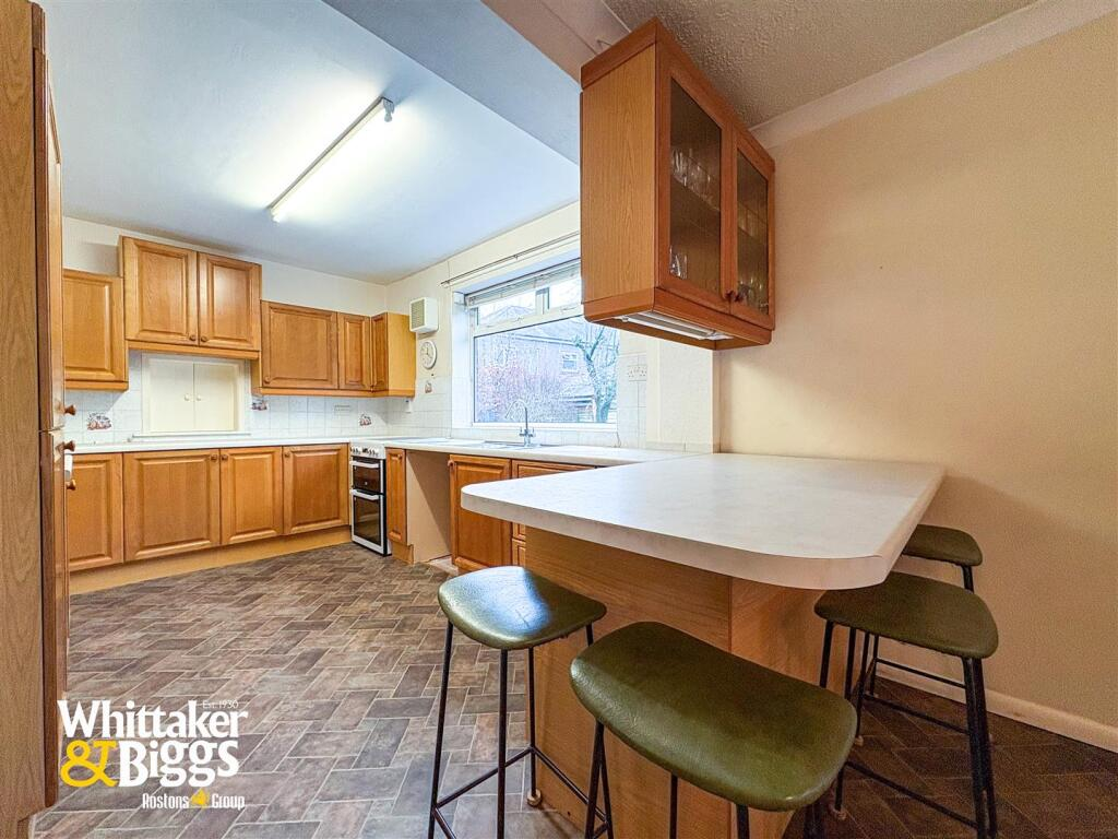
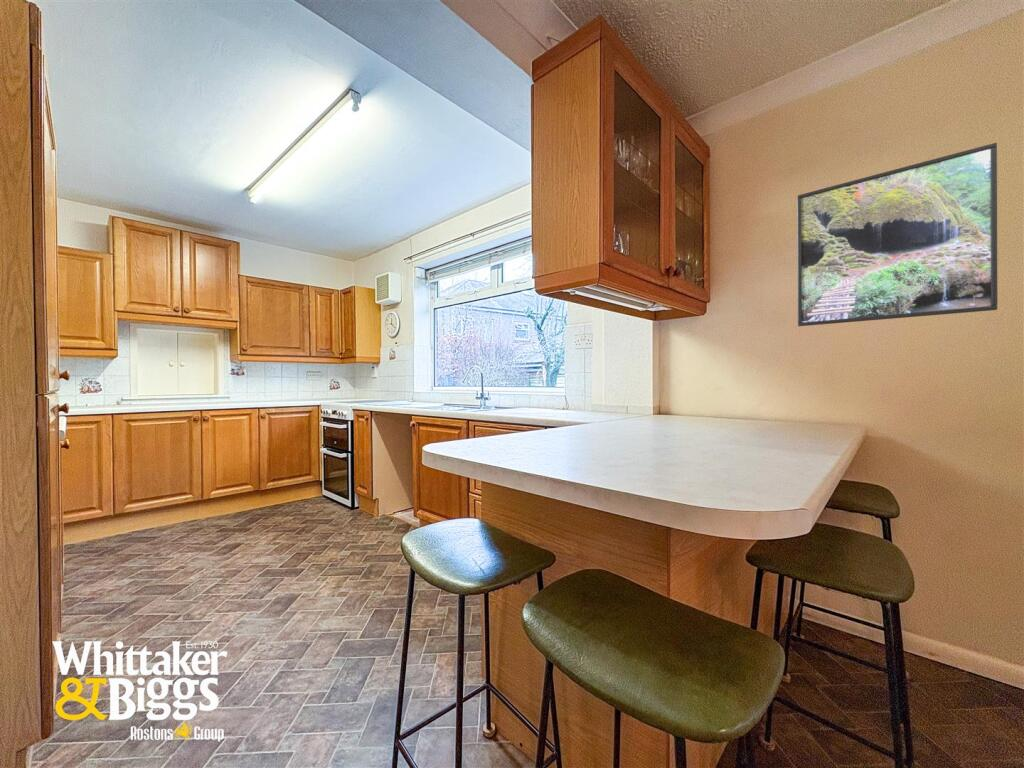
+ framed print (885, 245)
